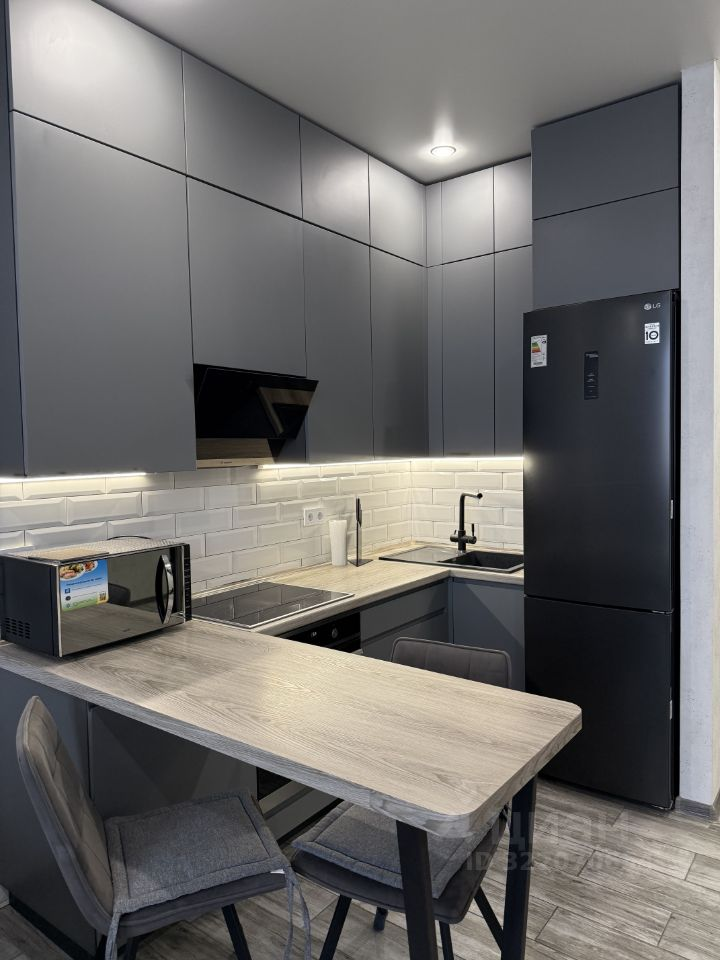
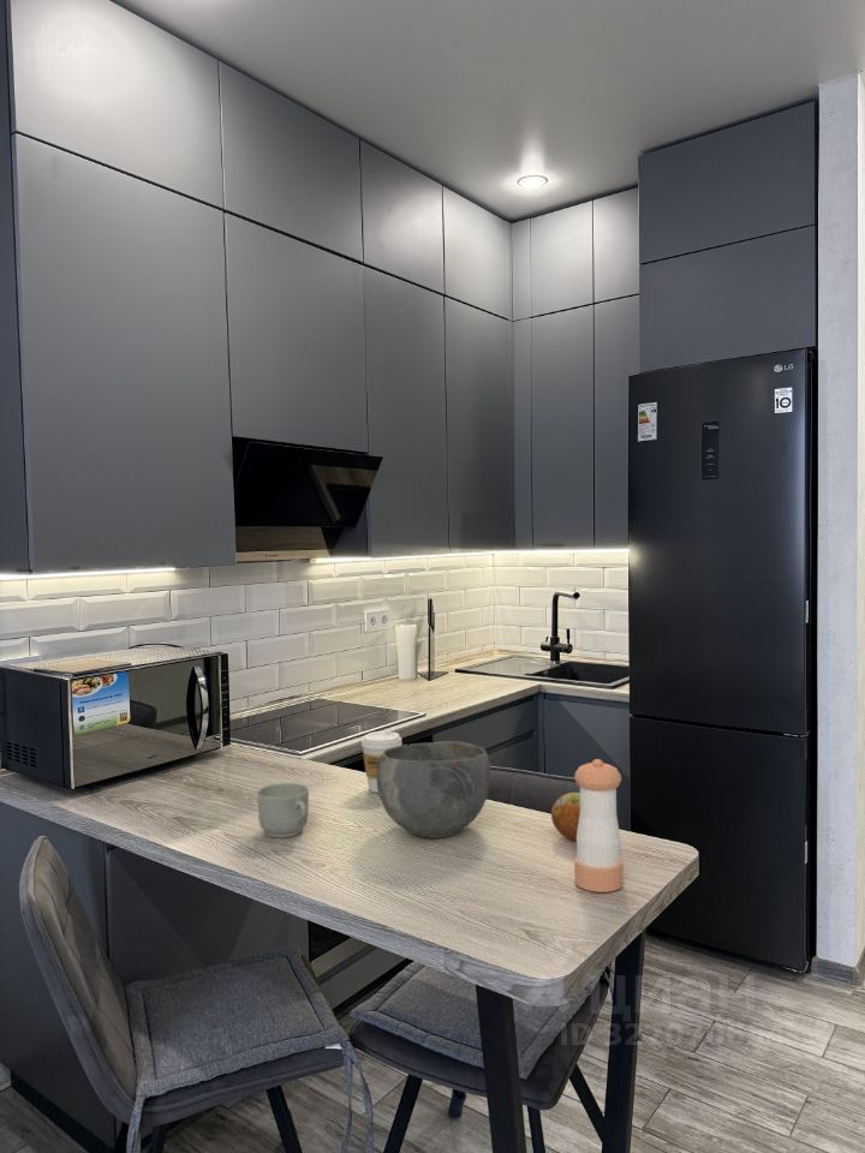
+ bowl (432, 788)
+ coffee cup (378, 760)
+ apple (575, 816)
+ pepper shaker (597, 820)
+ mug (287, 812)
